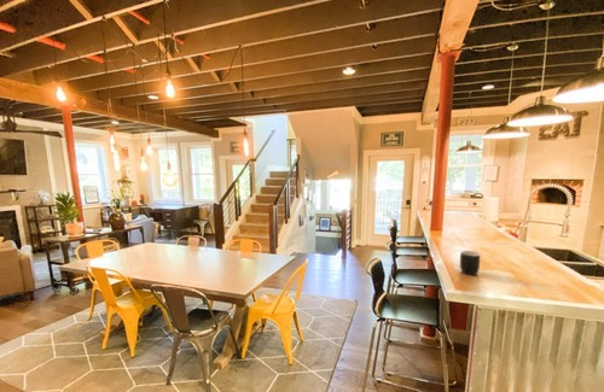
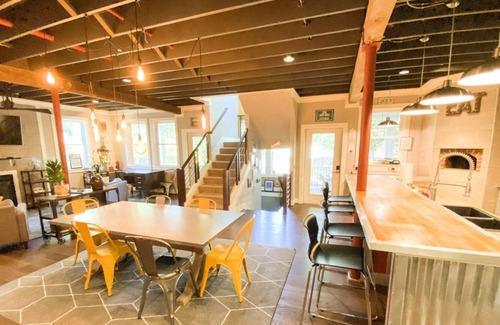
- mug (469, 262)
